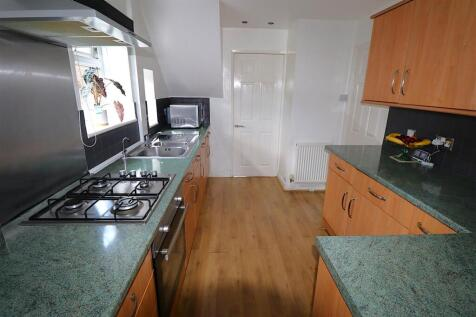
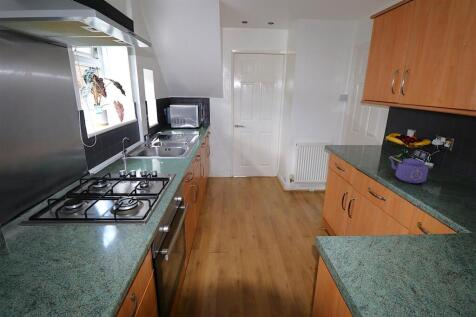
+ kettle (407, 164)
